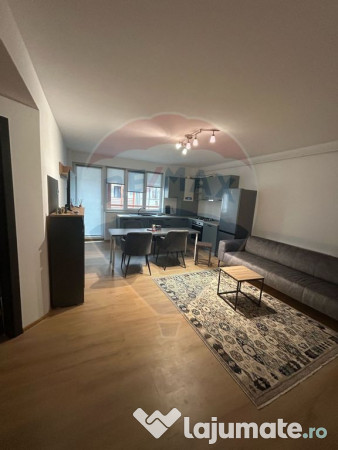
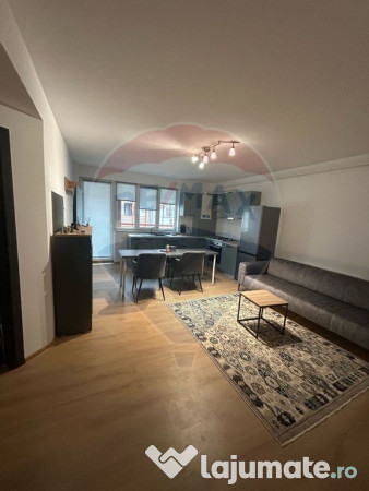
- side table (203, 259)
